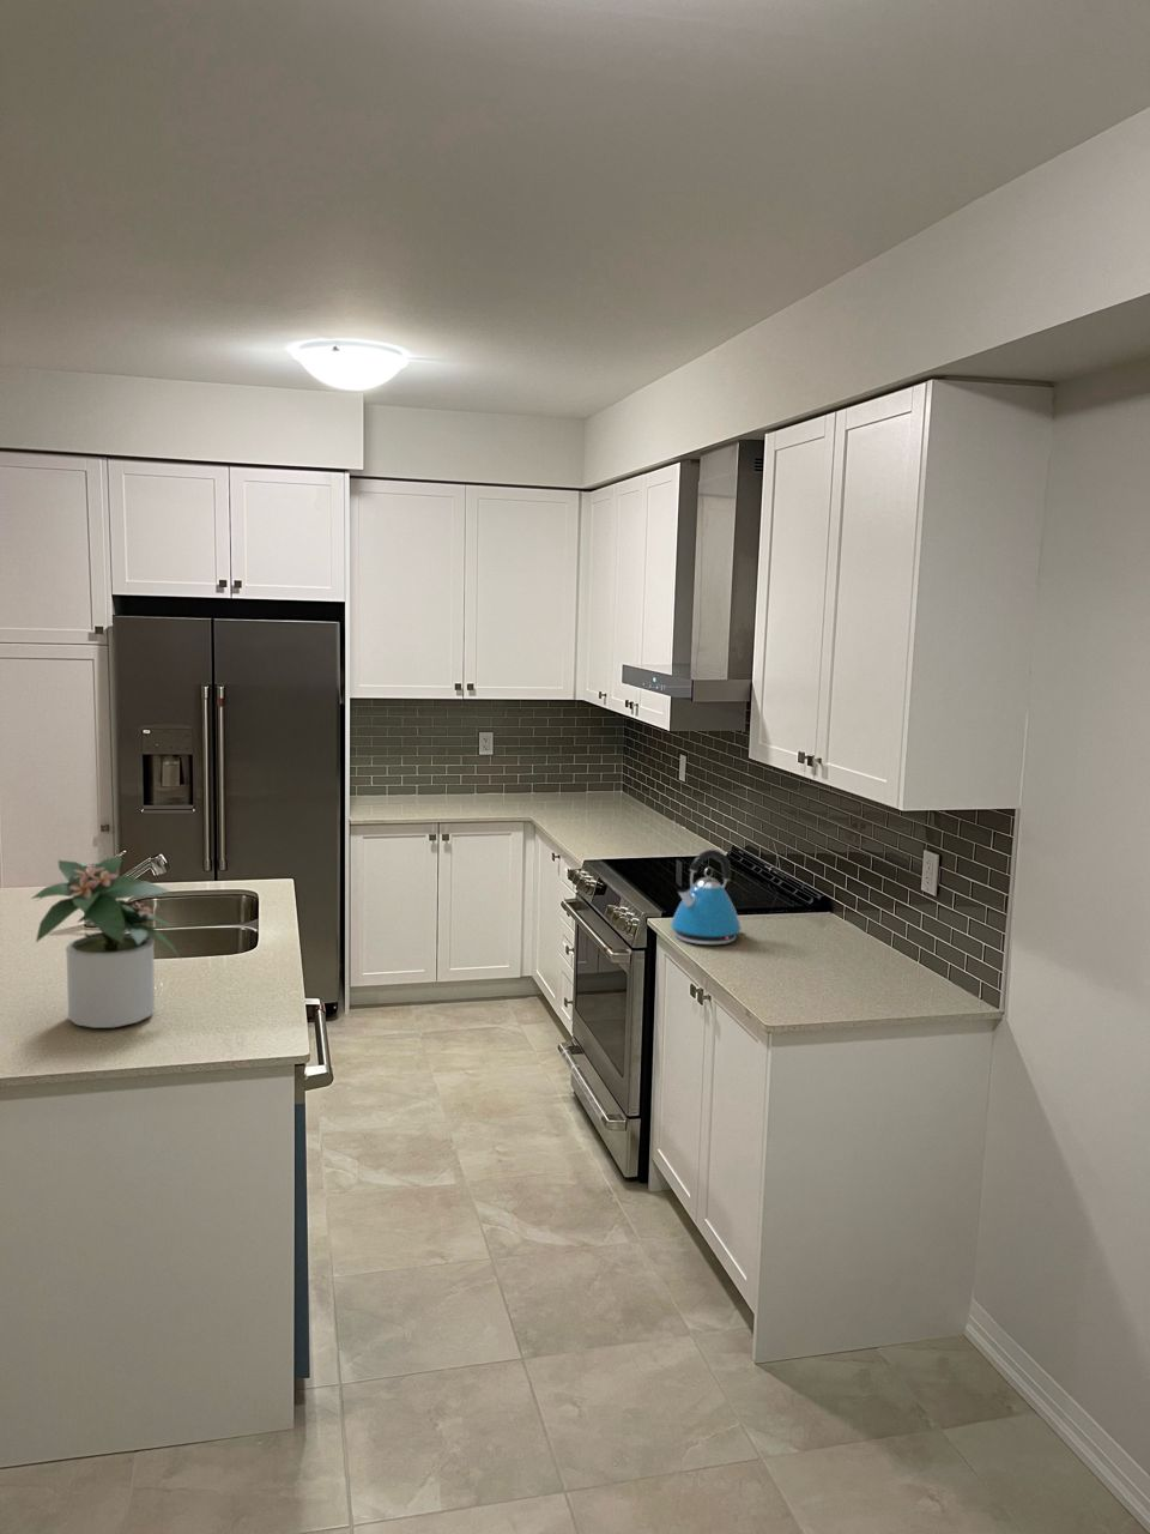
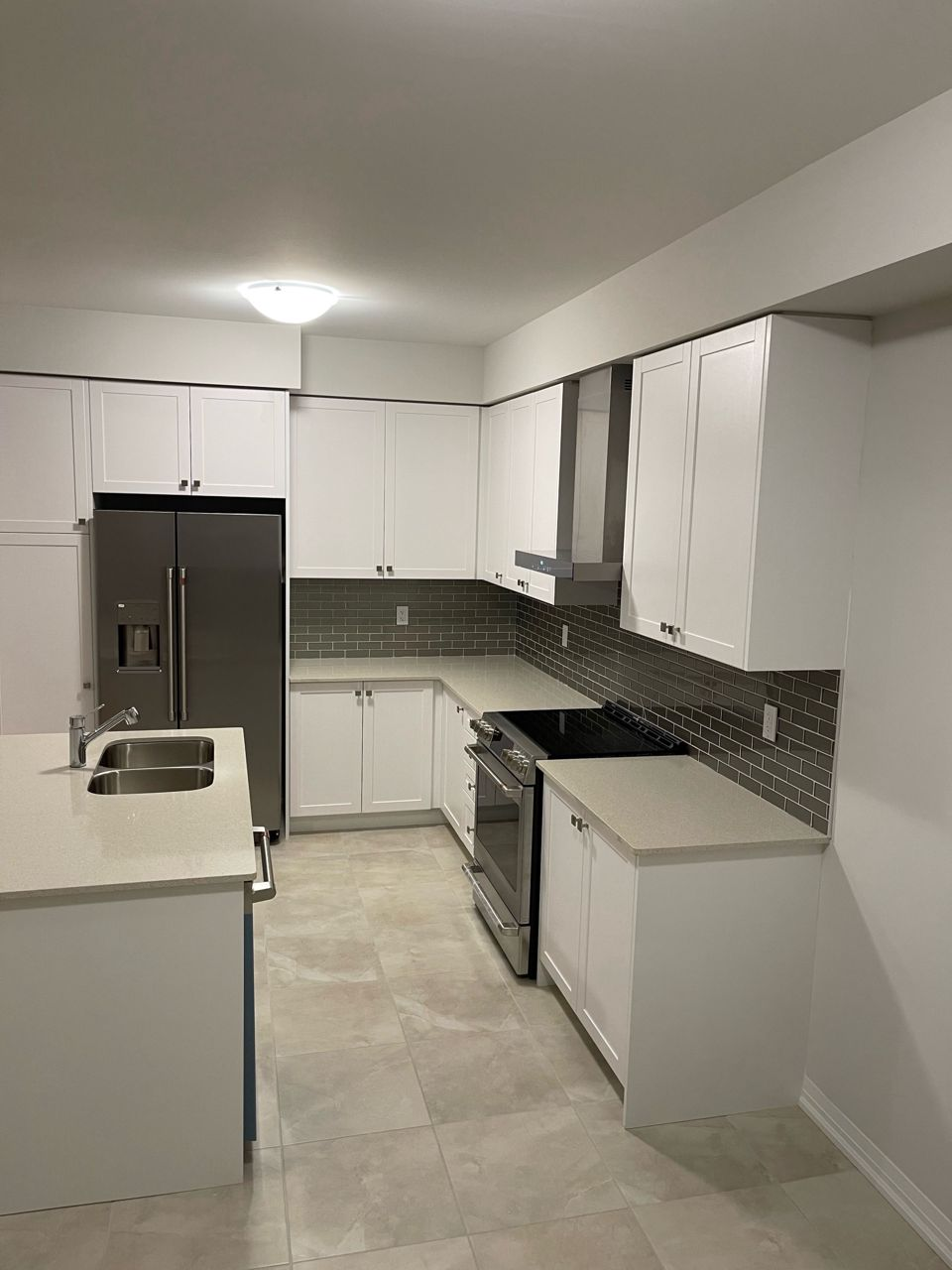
- kettle (709, 893)
- potted plant (103, 942)
